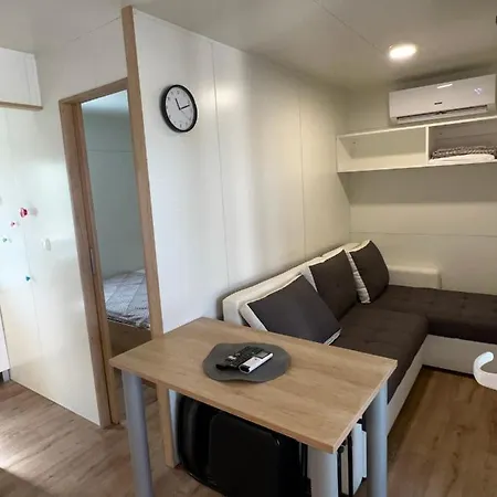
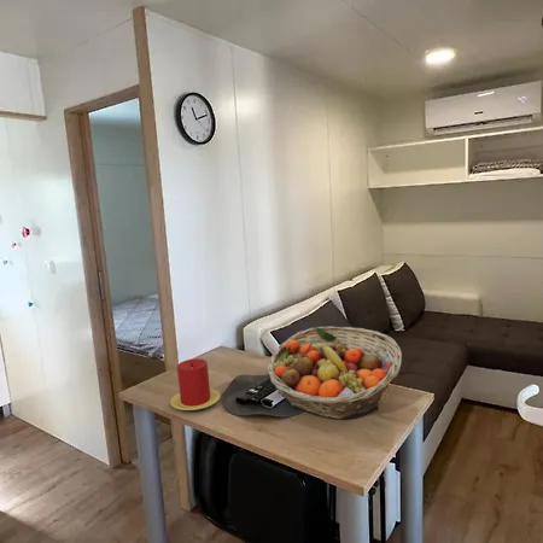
+ fruit basket (332, 368)
+ candle (193, 383)
